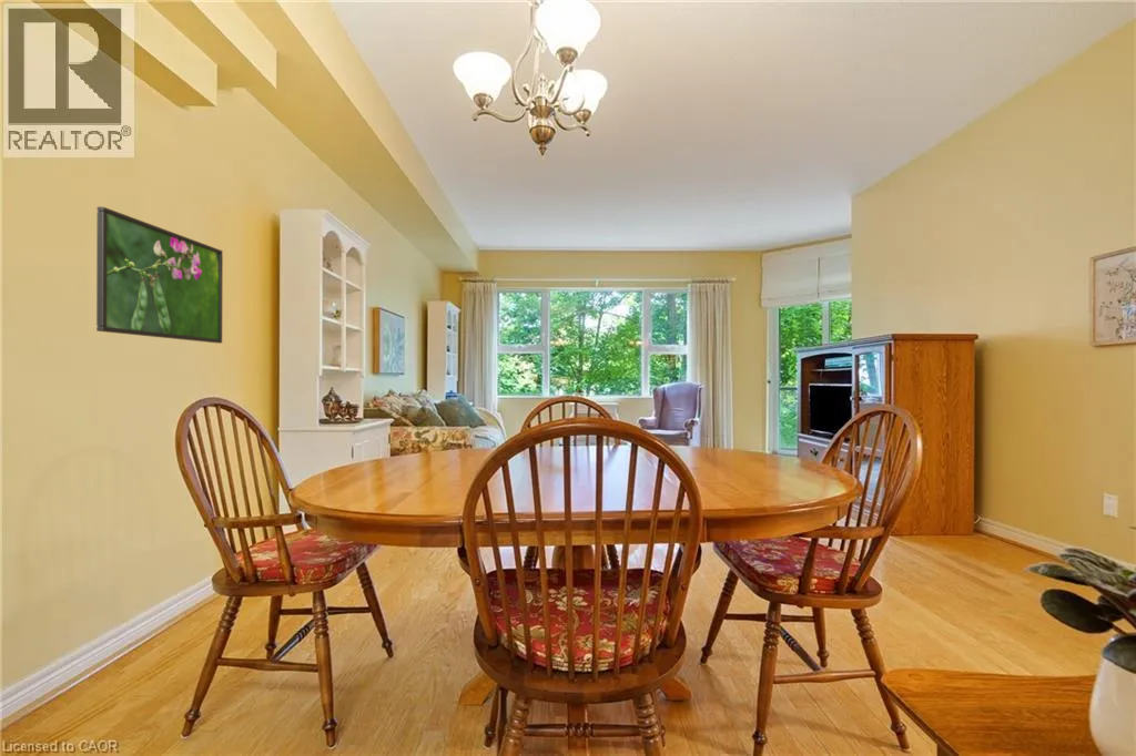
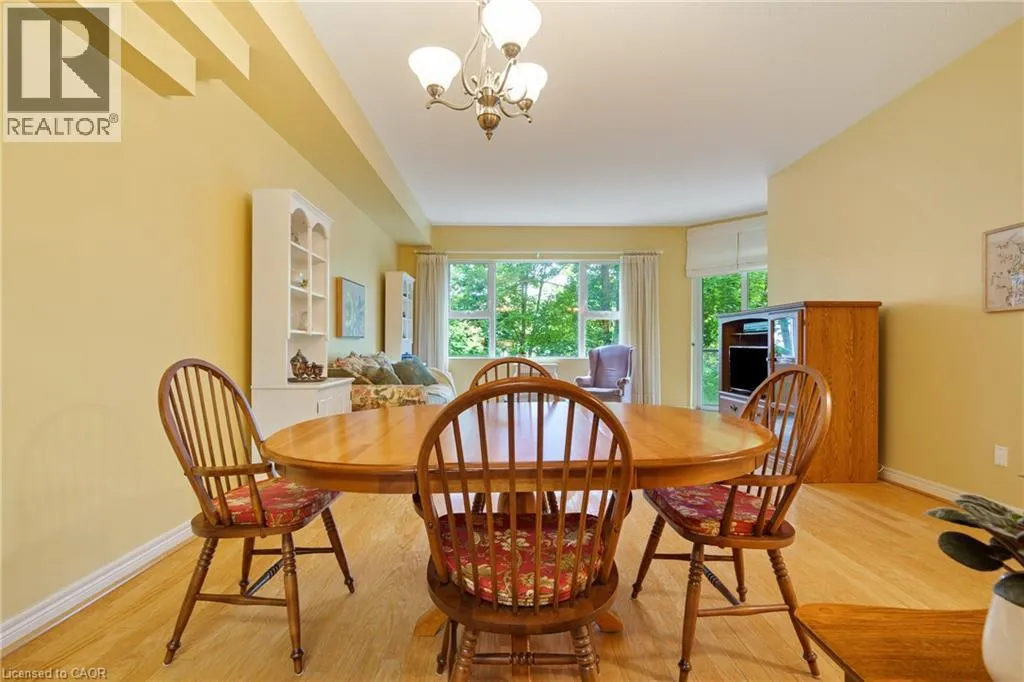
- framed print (169, 285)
